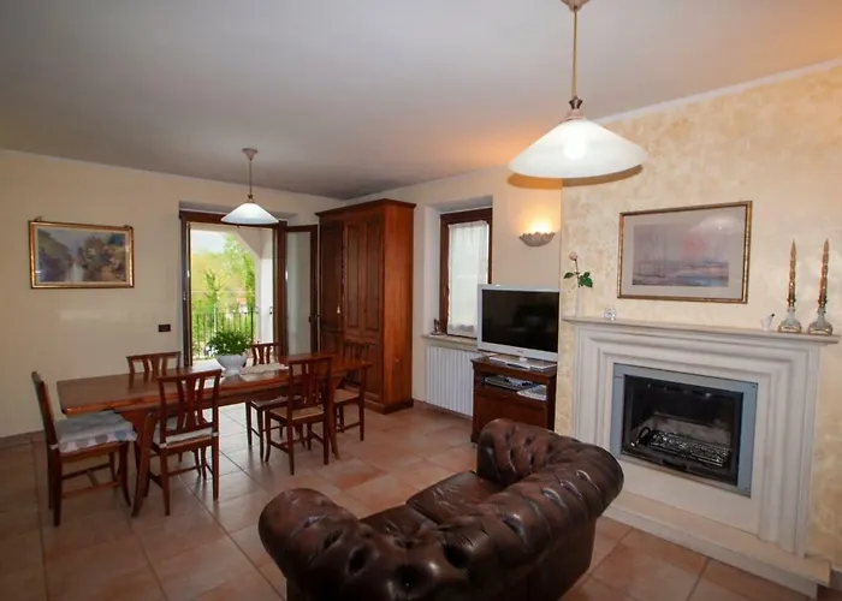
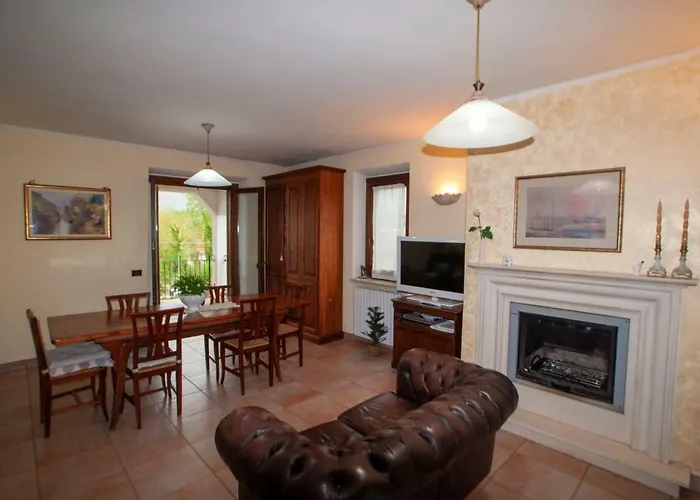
+ potted plant (377, 330)
